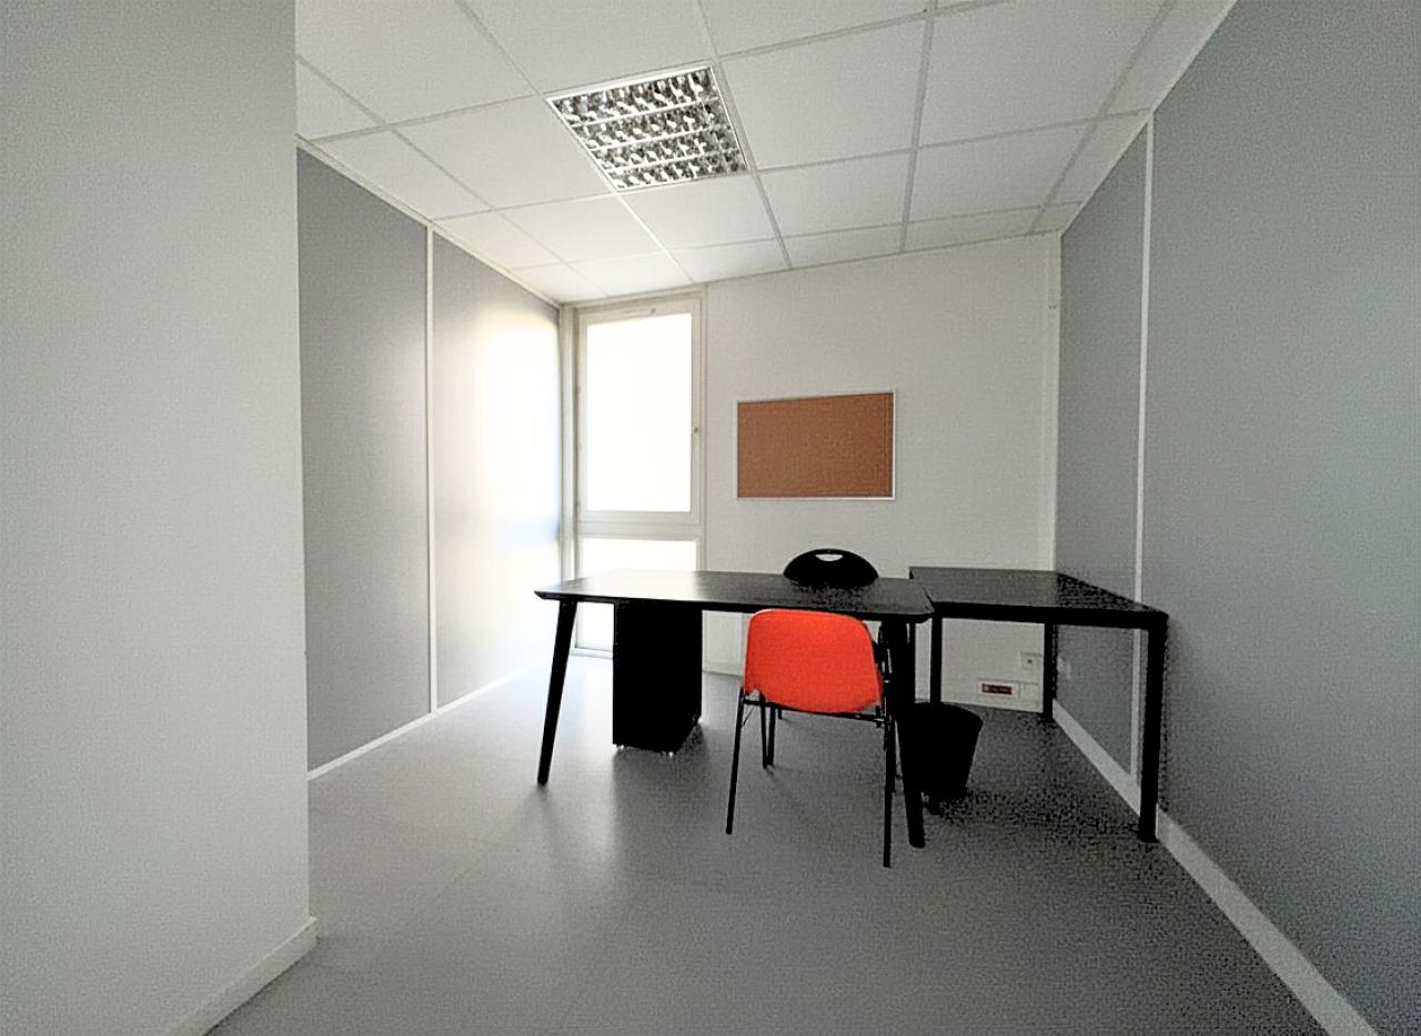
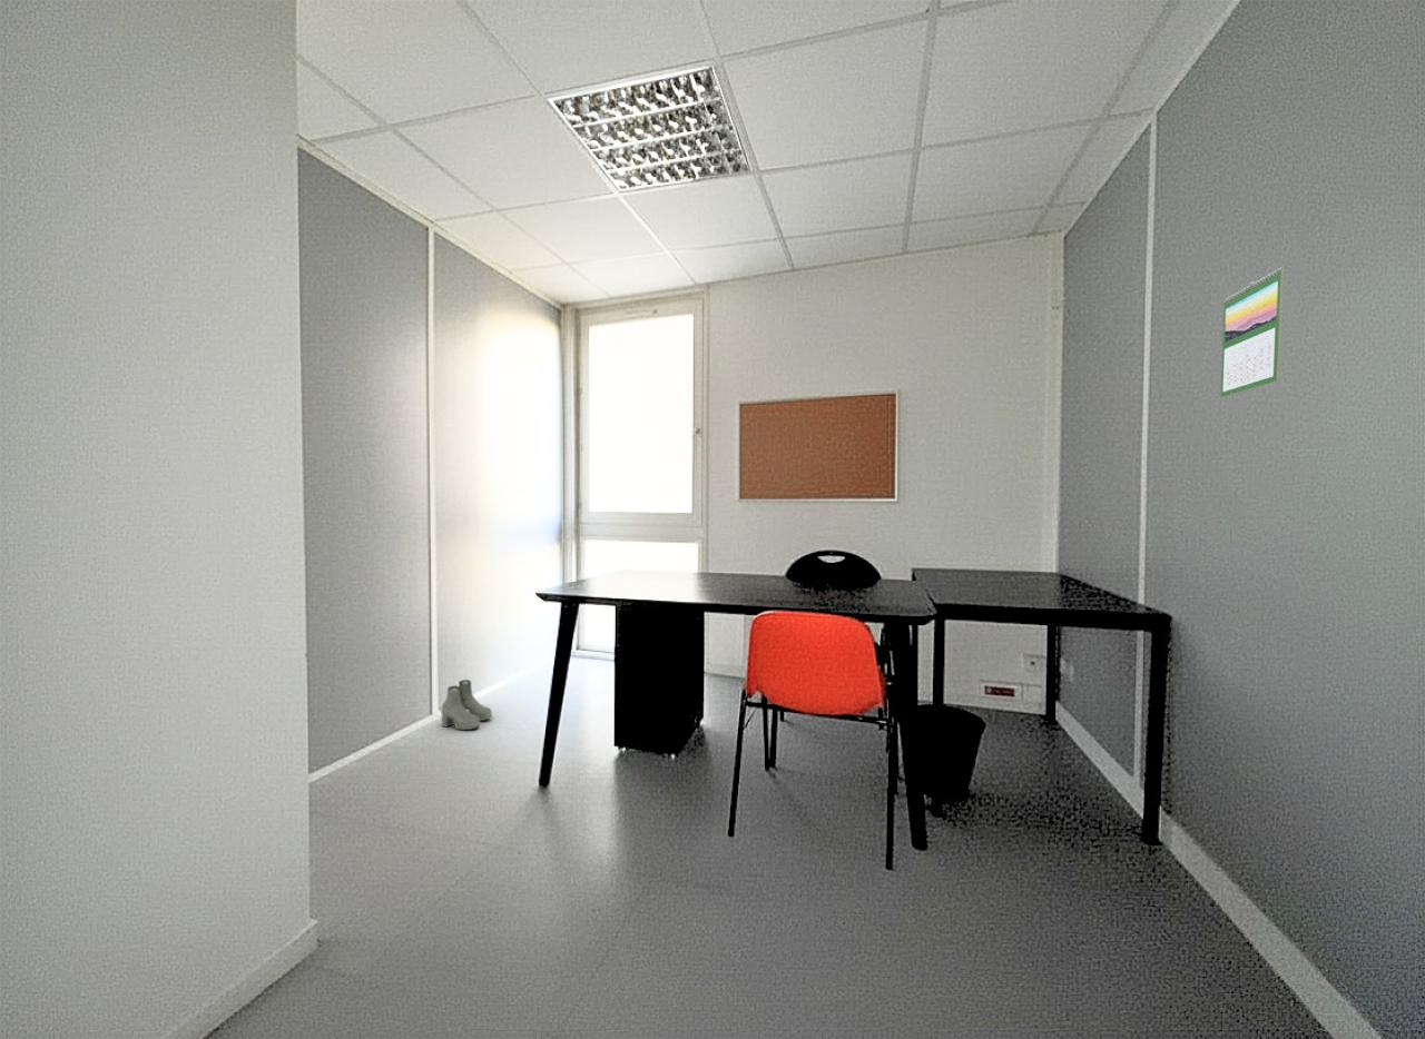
+ boots (466, 703)
+ calendar (1249, 336)
